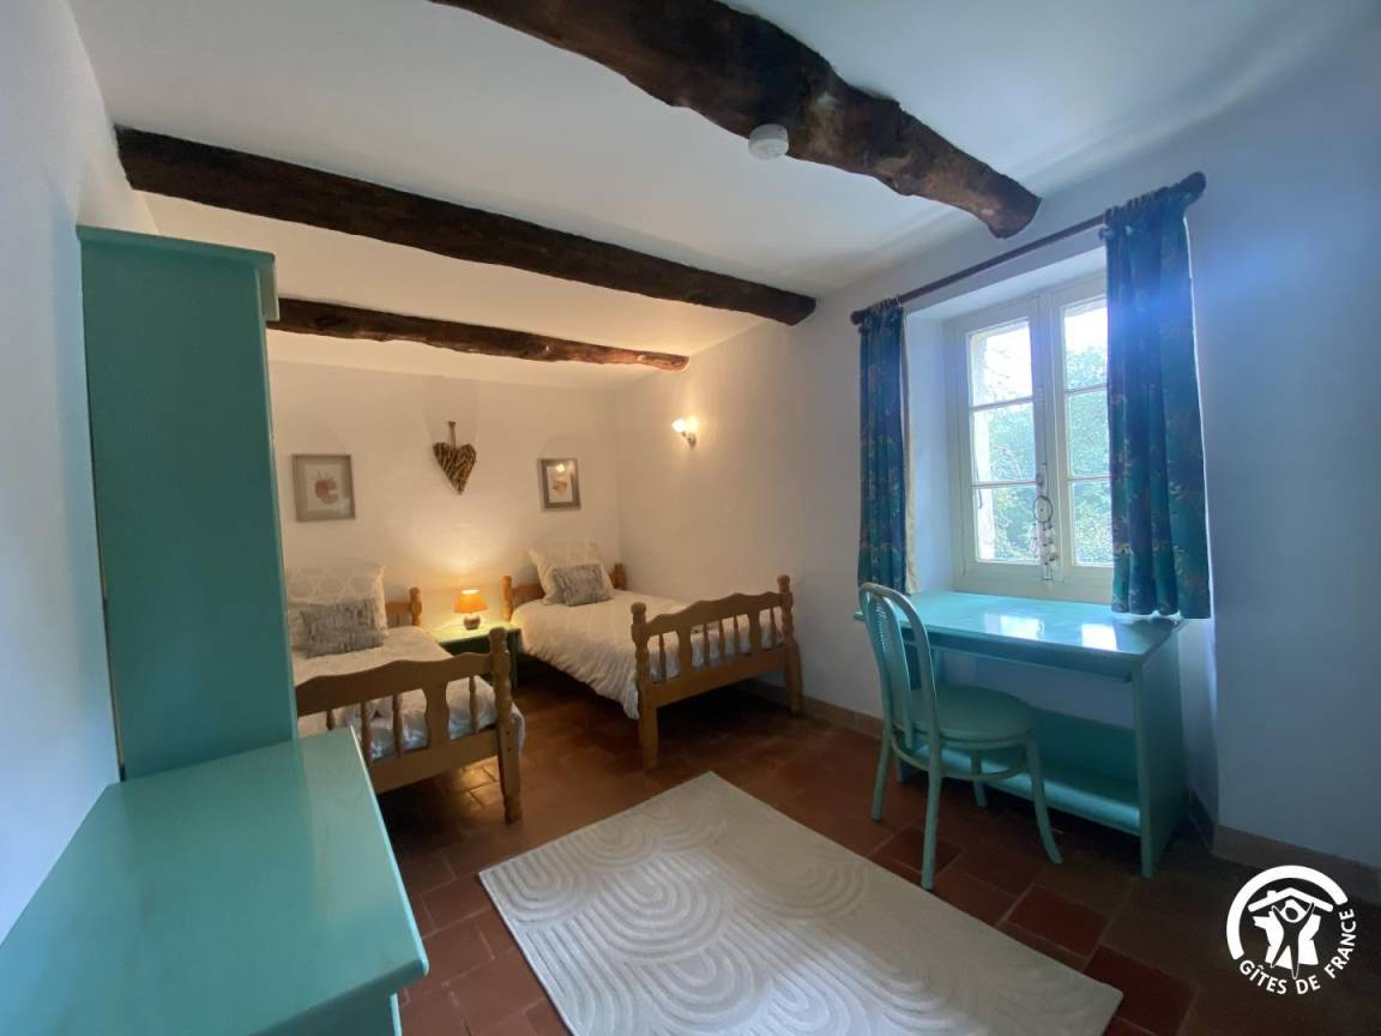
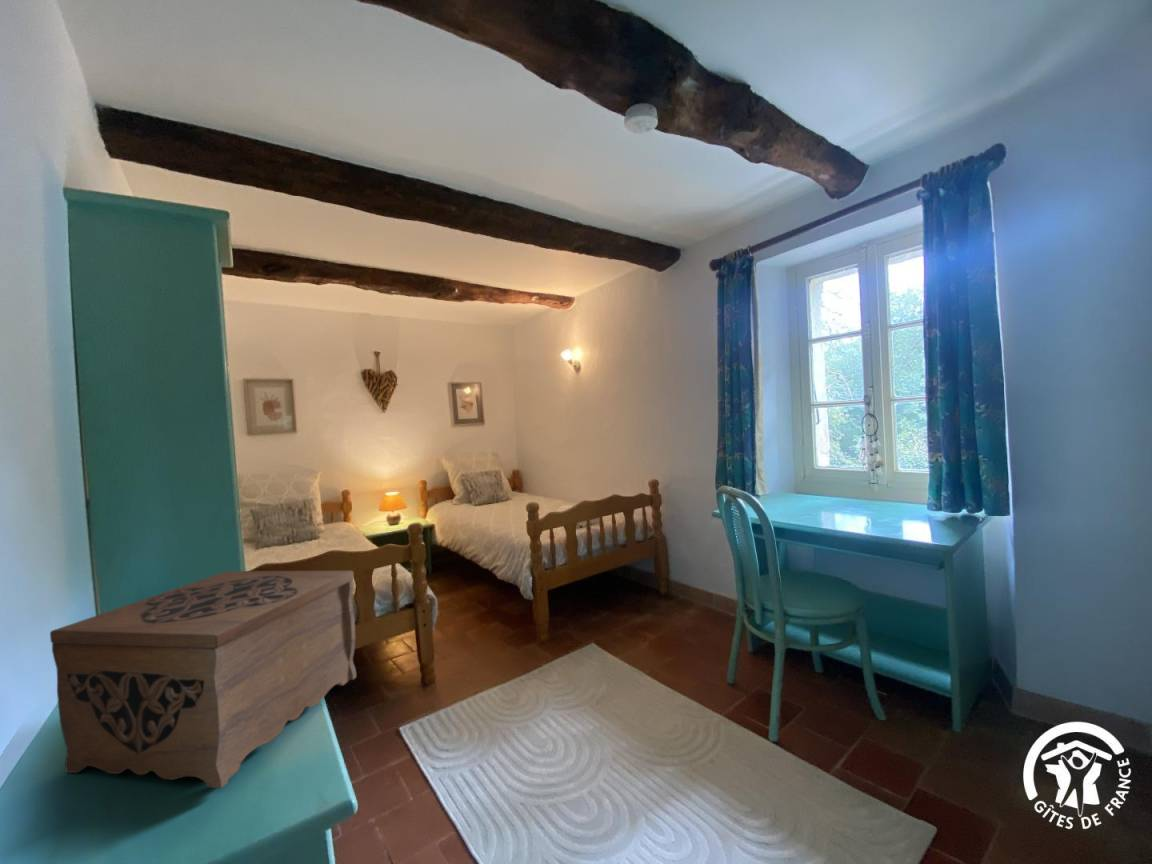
+ decorative box (226, 657)
